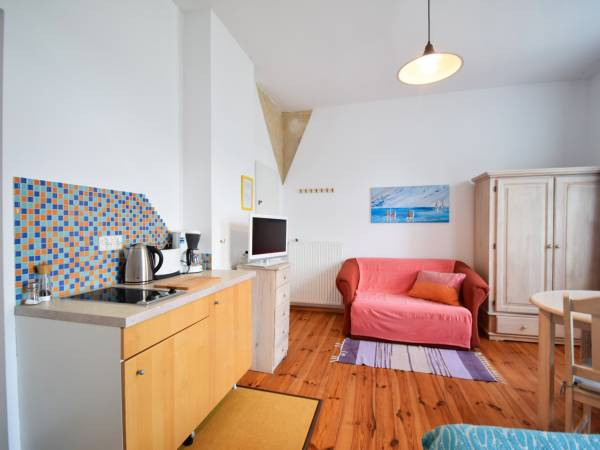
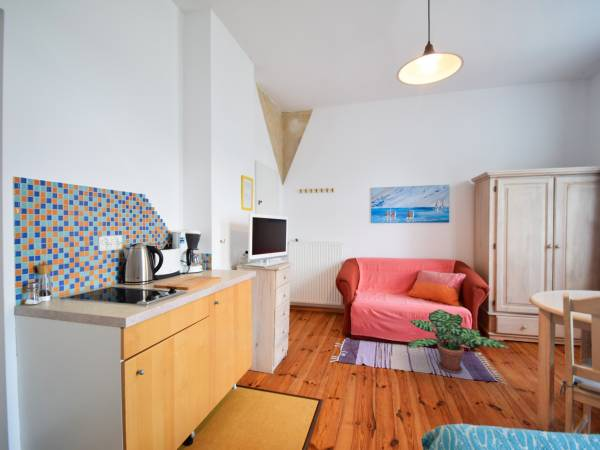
+ potted plant (447, 336)
